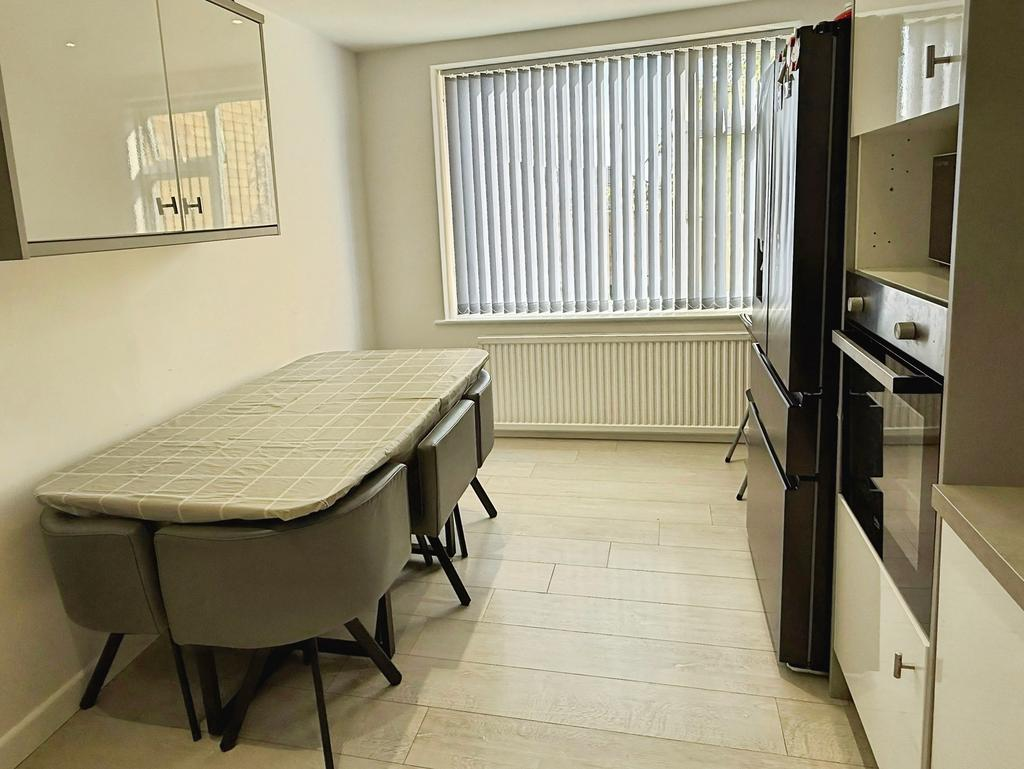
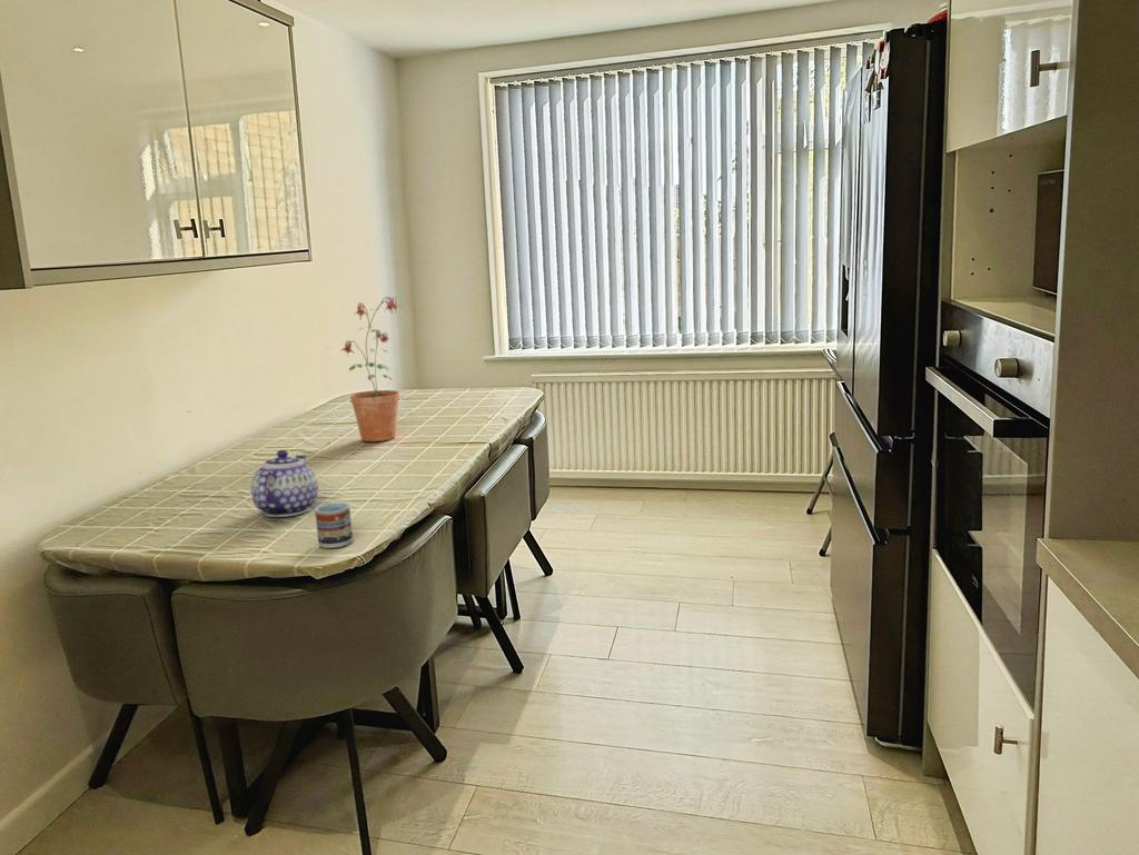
+ potted plant (372, 366)
+ teapot (284, 480)
+ cup (336, 523)
